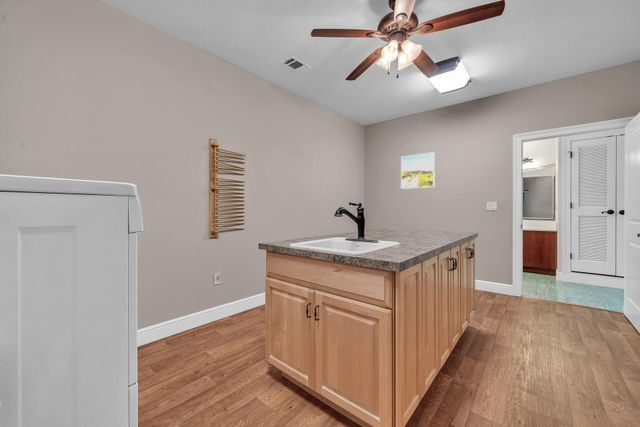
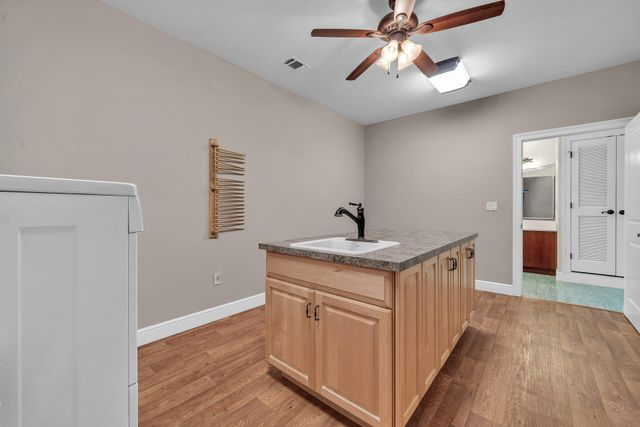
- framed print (417, 171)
